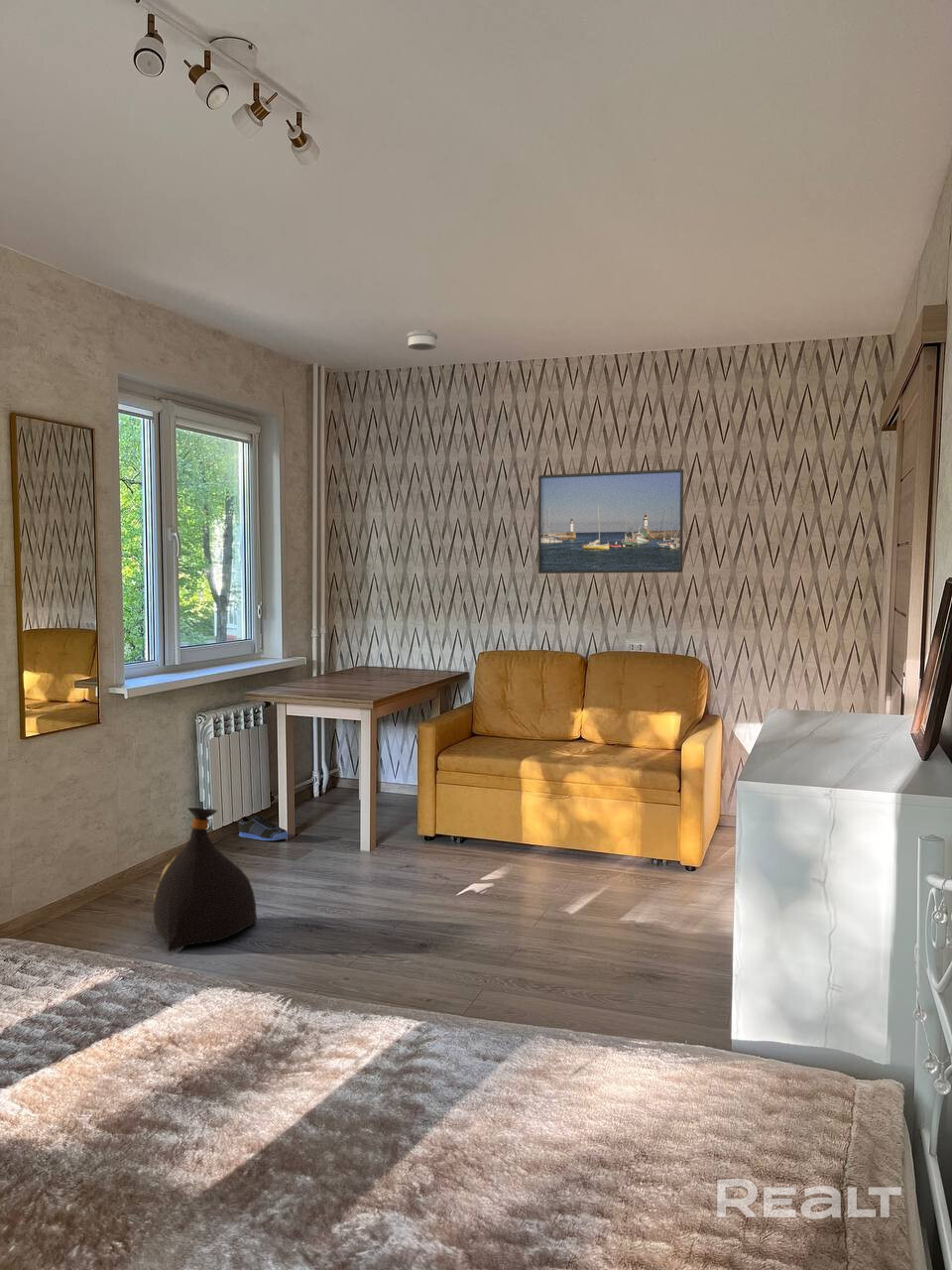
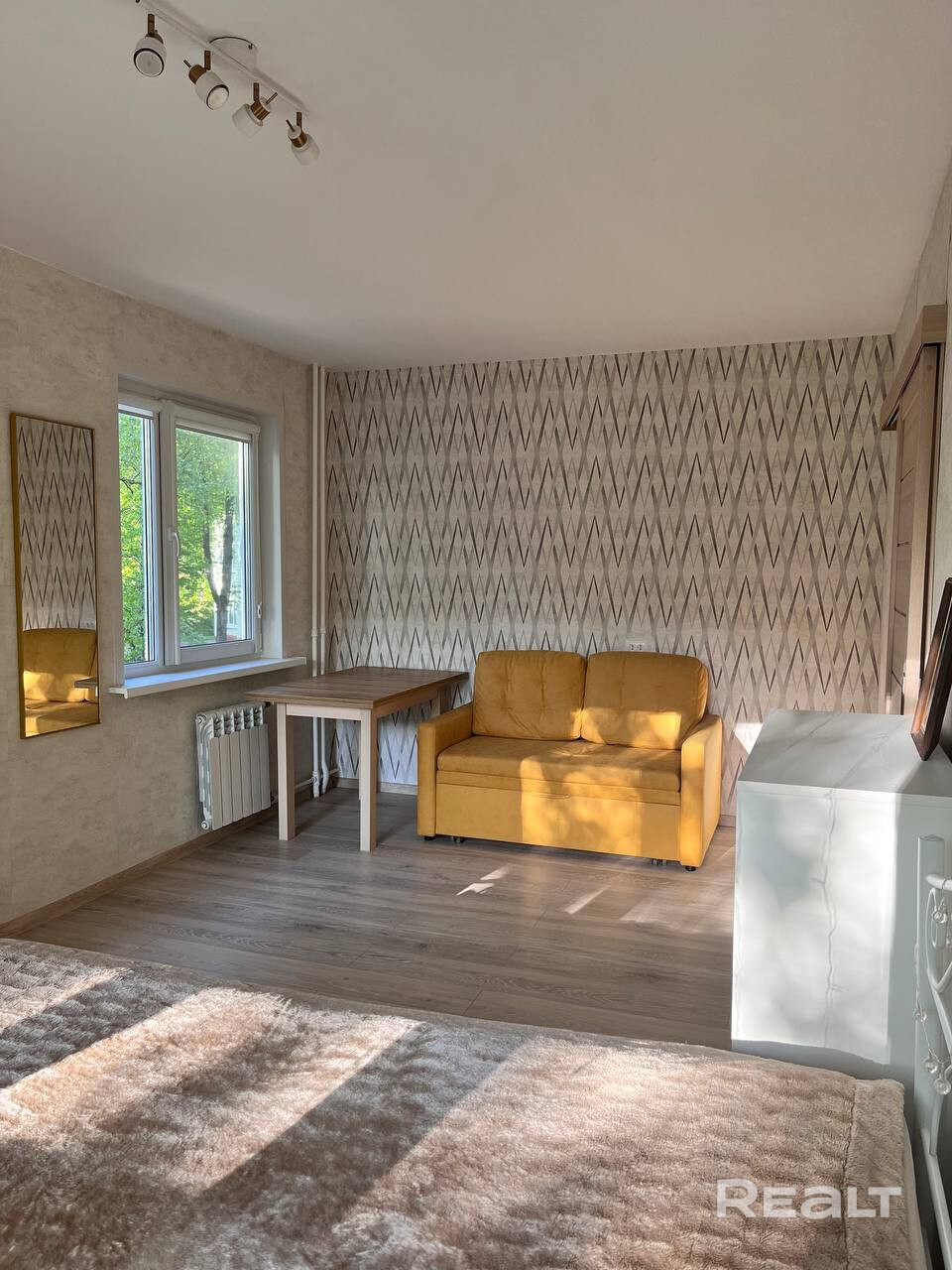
- sneaker (262, 826)
- smoke detector (421, 338)
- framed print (608, 522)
- bag (202, 870)
